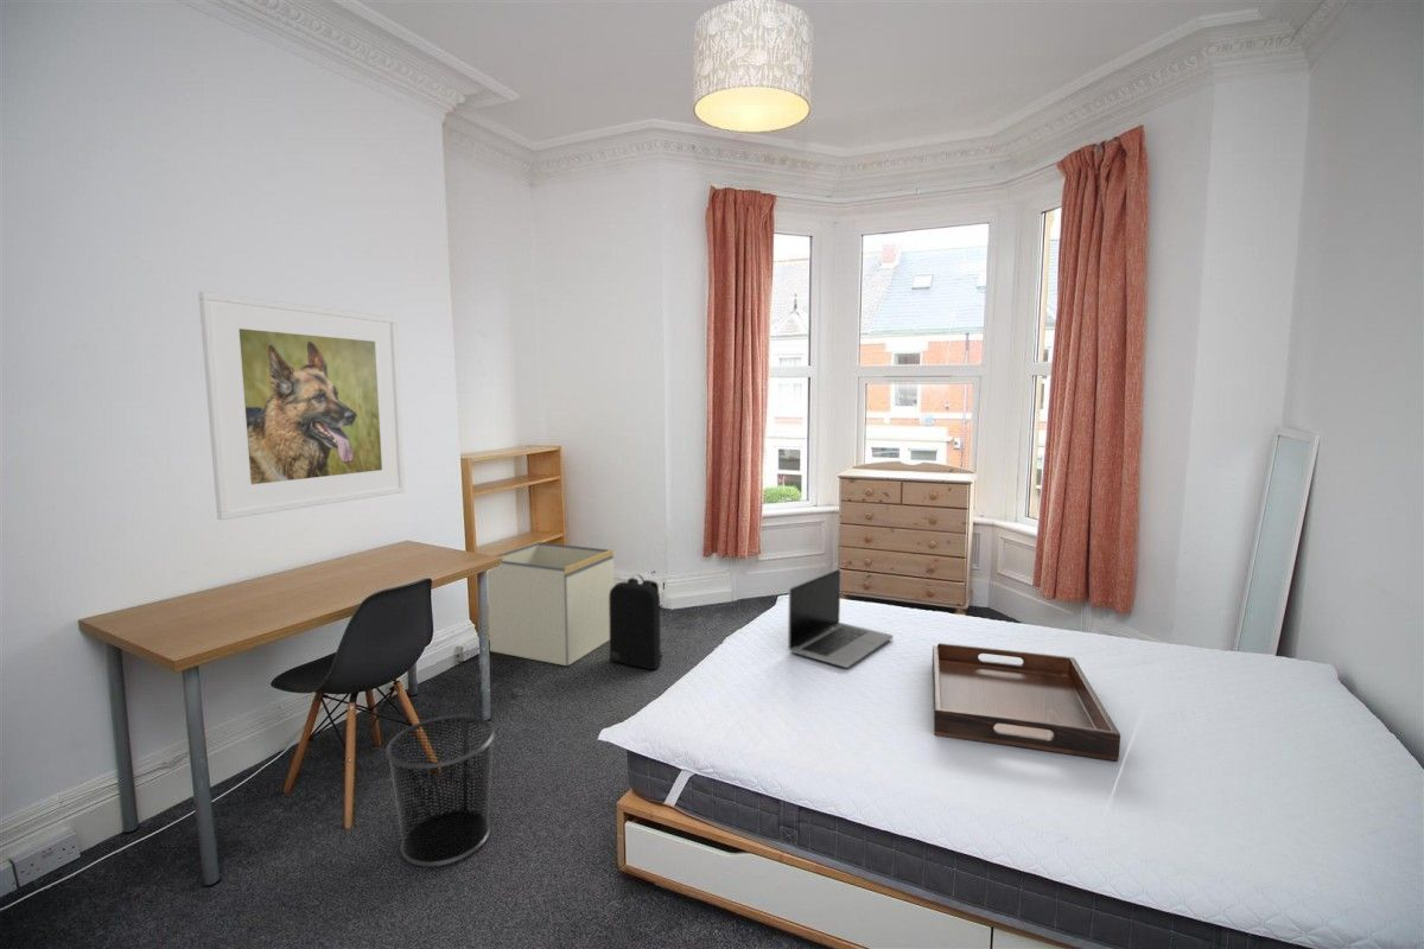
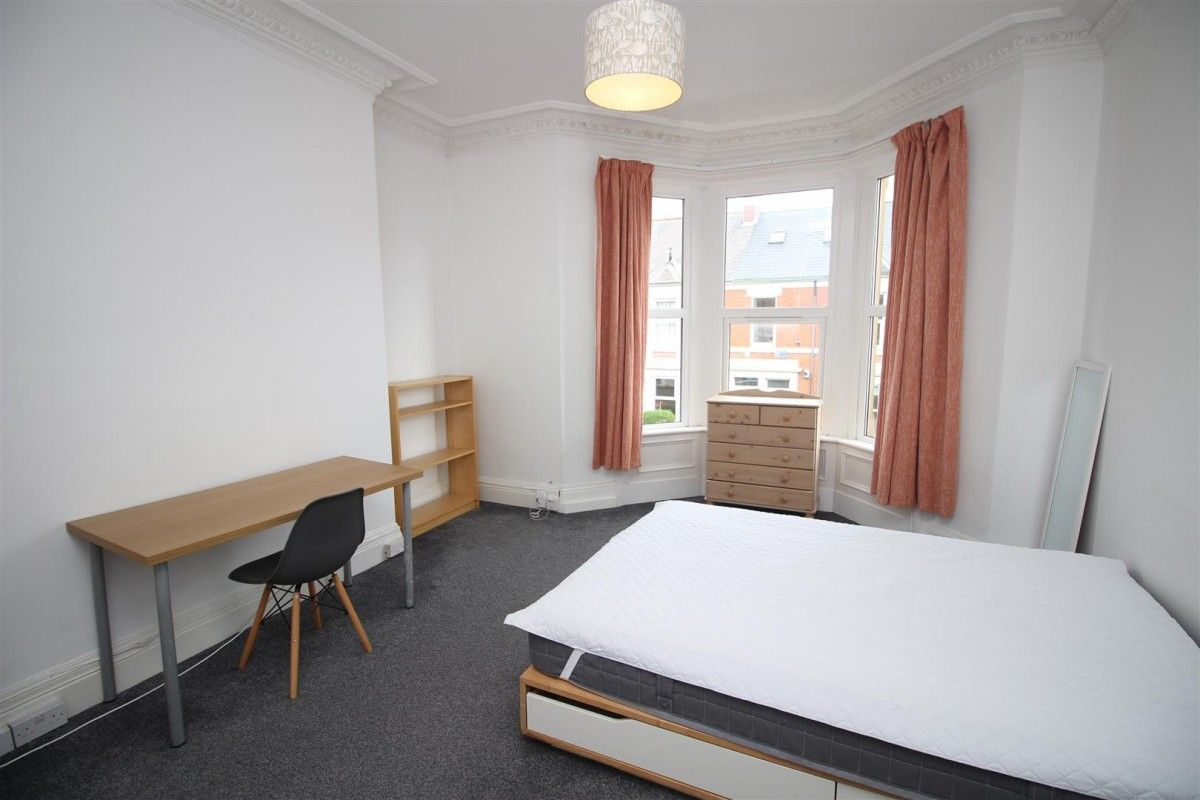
- backpack (640, 617)
- serving tray (1010, 692)
- storage bin (552, 598)
- waste bin (443, 788)
- laptop (839, 612)
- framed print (317, 407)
